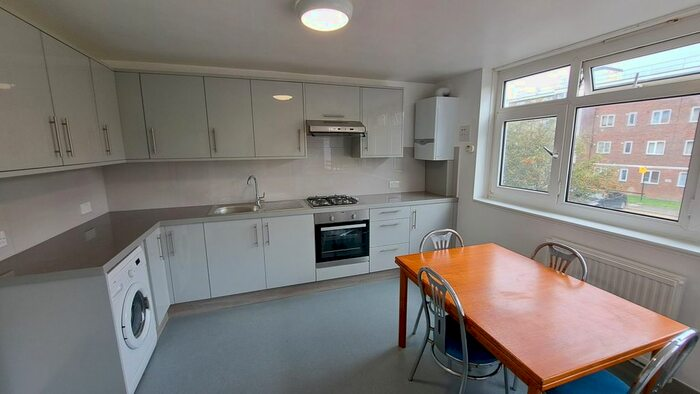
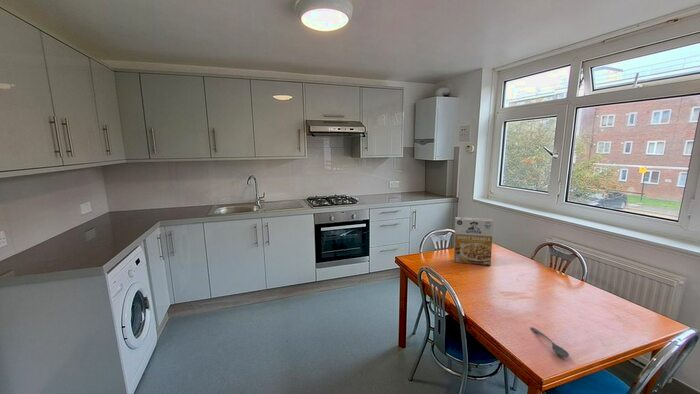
+ cereal box (472, 240)
+ soupspoon (548, 339)
